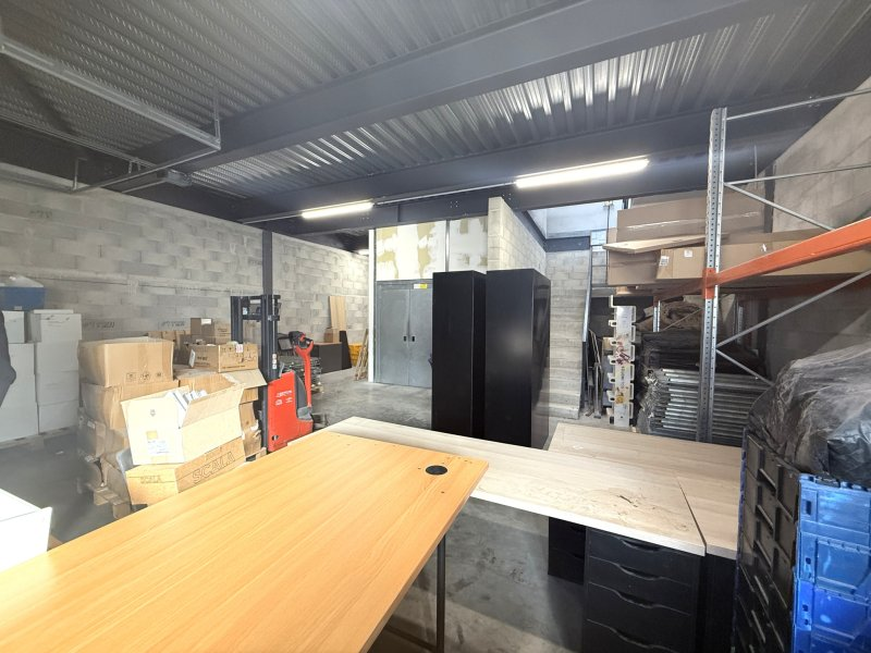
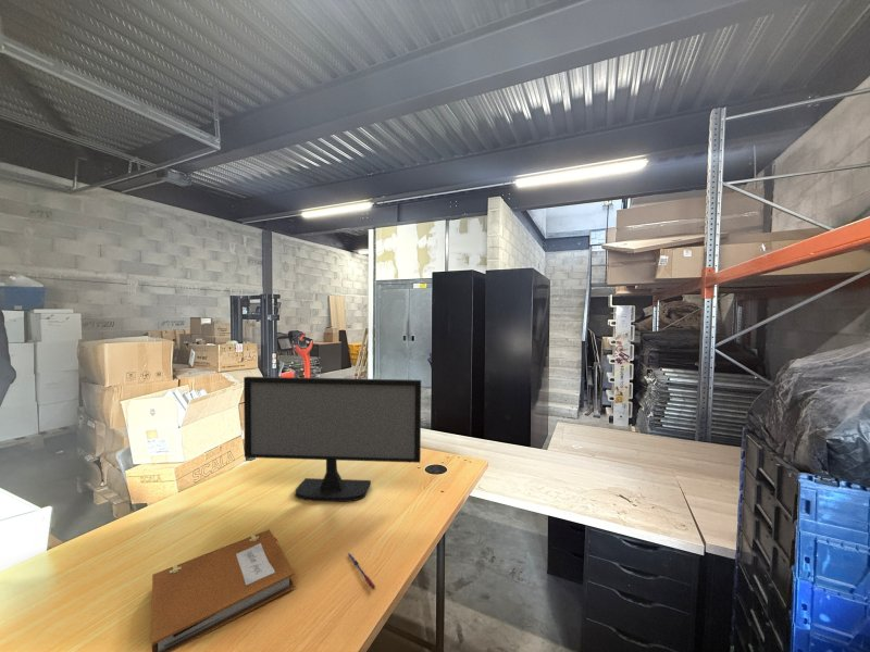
+ pen (360, 568)
+ computer monitor (332, 435)
+ notebook (226, 578)
